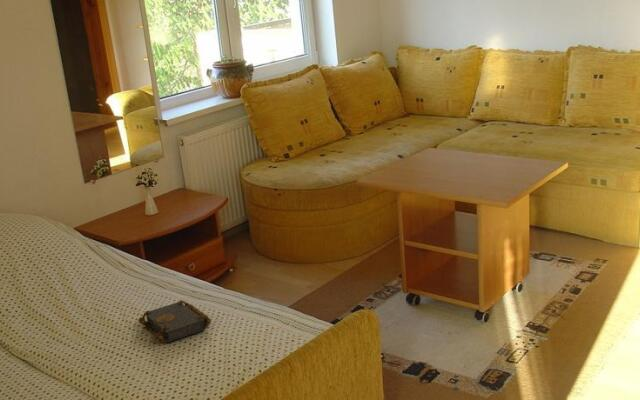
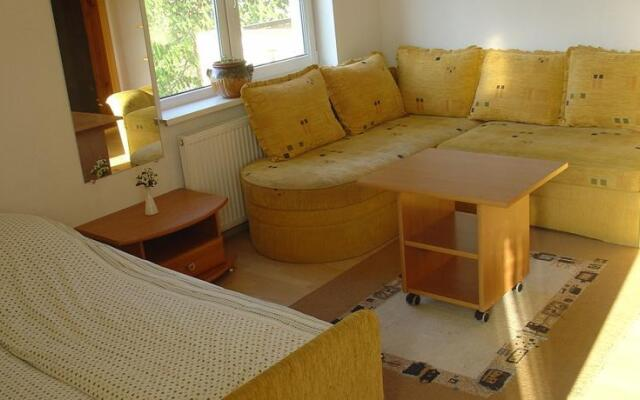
- book (174, 319)
